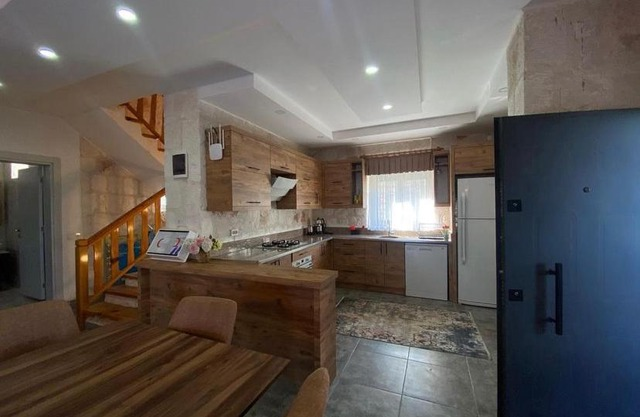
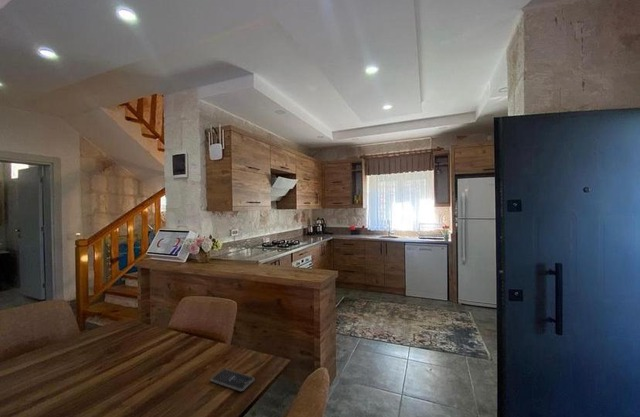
+ smartphone (232, 379)
